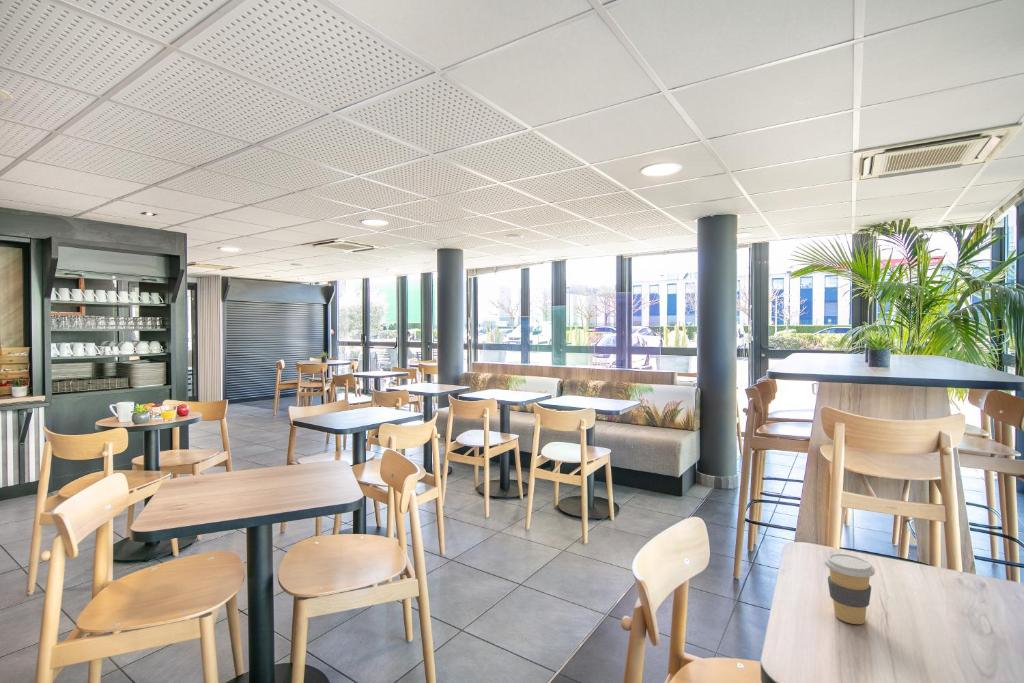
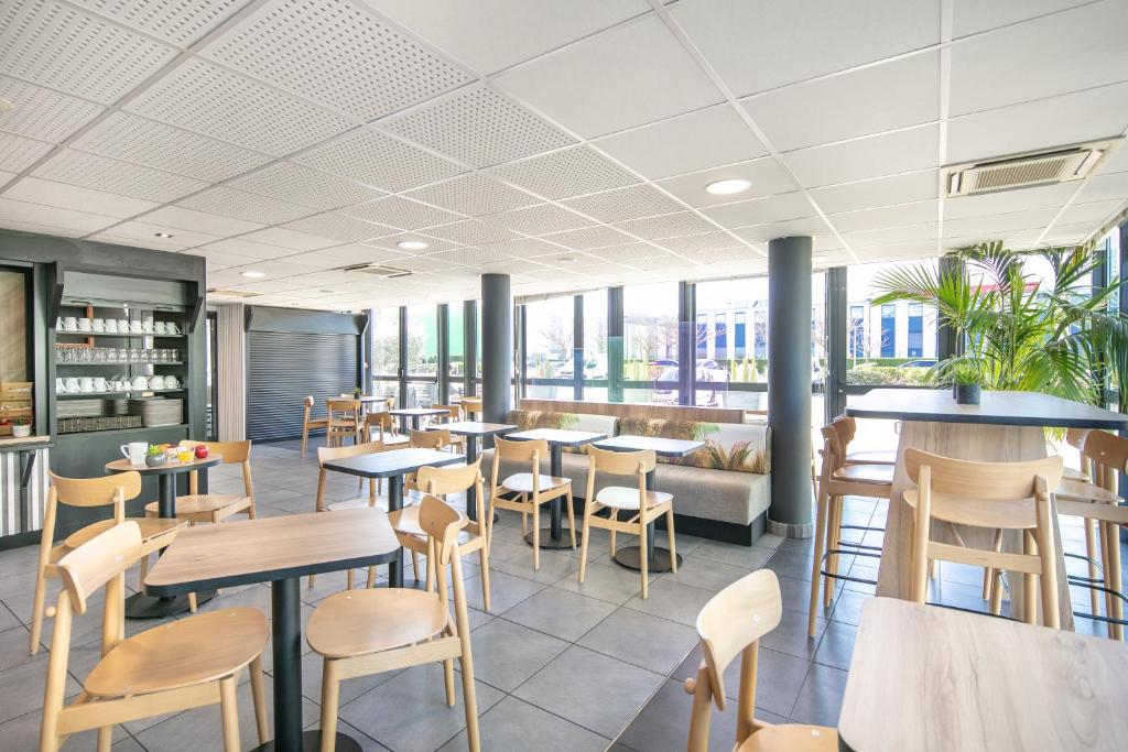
- coffee cup (849, 589)
